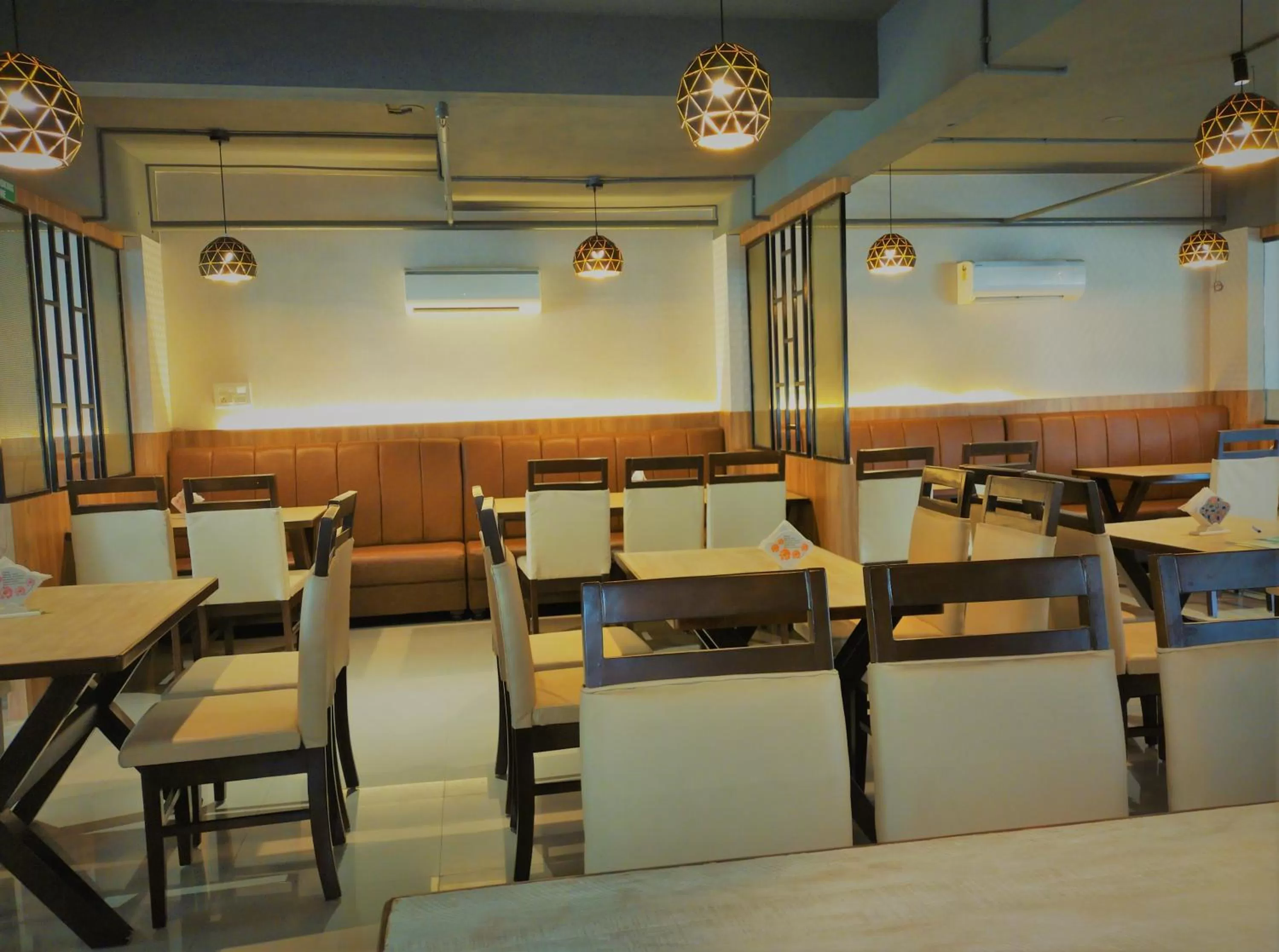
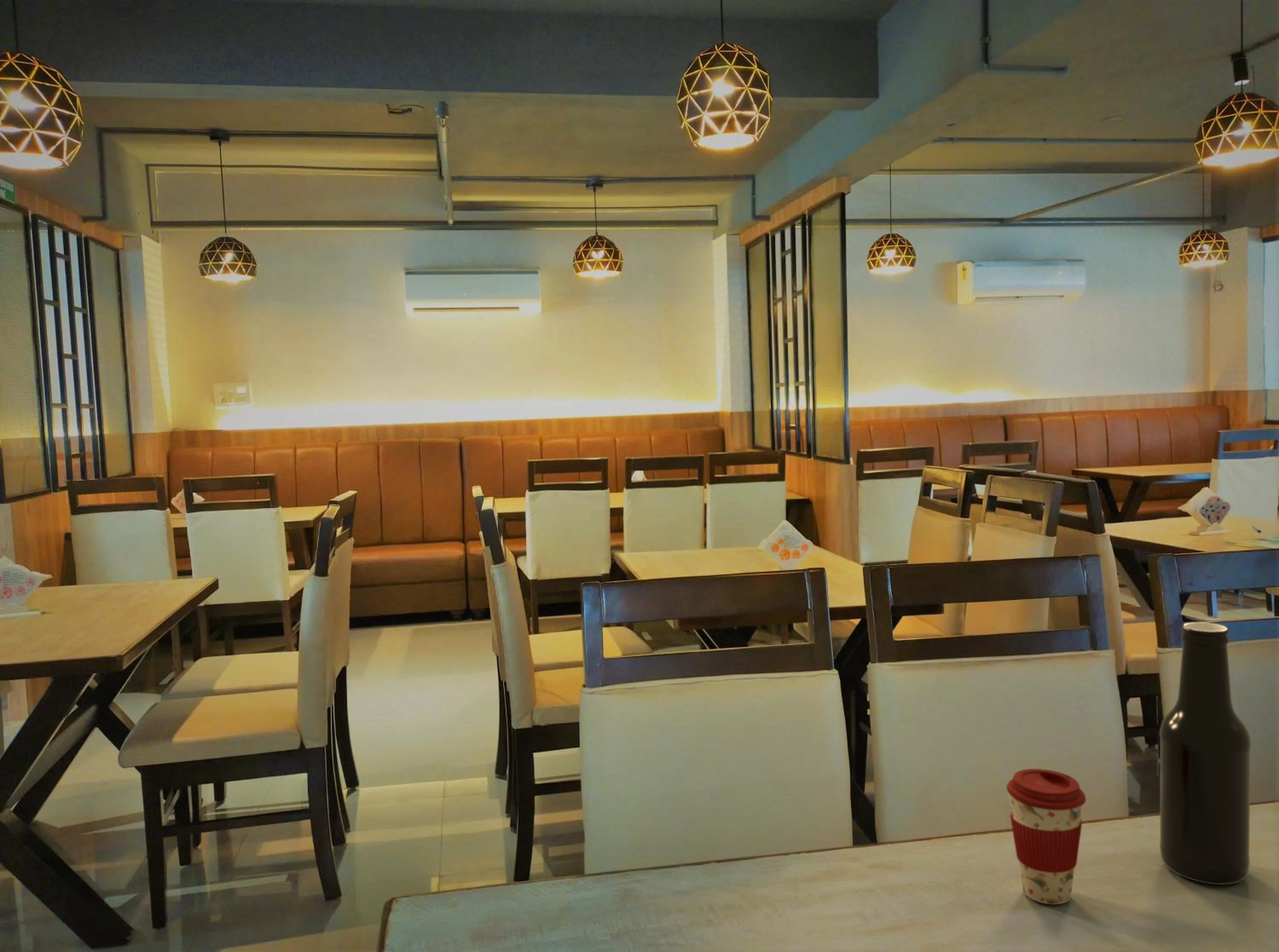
+ beer bottle (1204, 749)
+ coffee cup (1046, 837)
